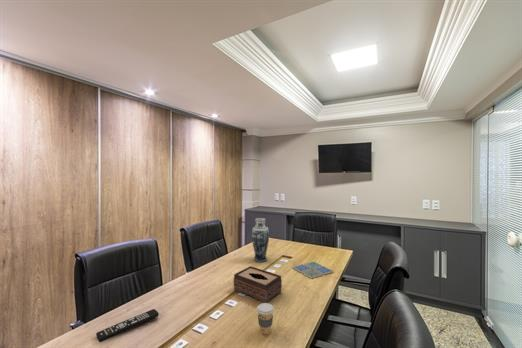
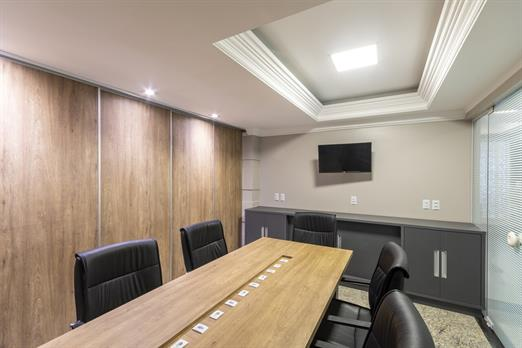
- remote control (129, 324)
- vase (260, 239)
- tissue box (257, 283)
- drink coaster (312, 269)
- coffee cup (265, 318)
